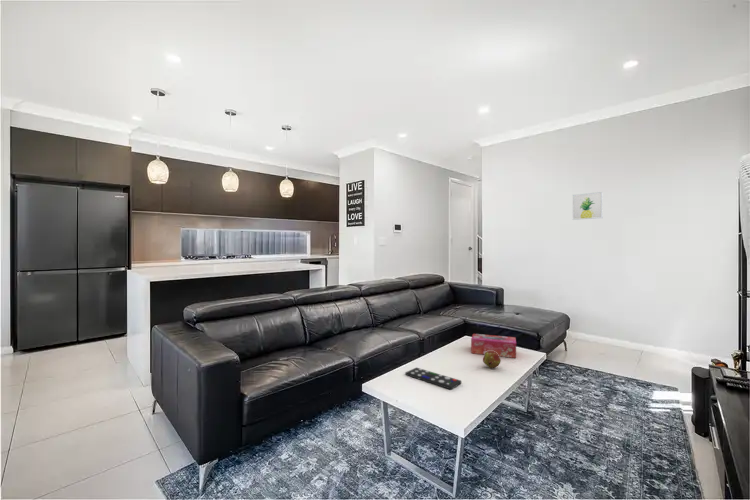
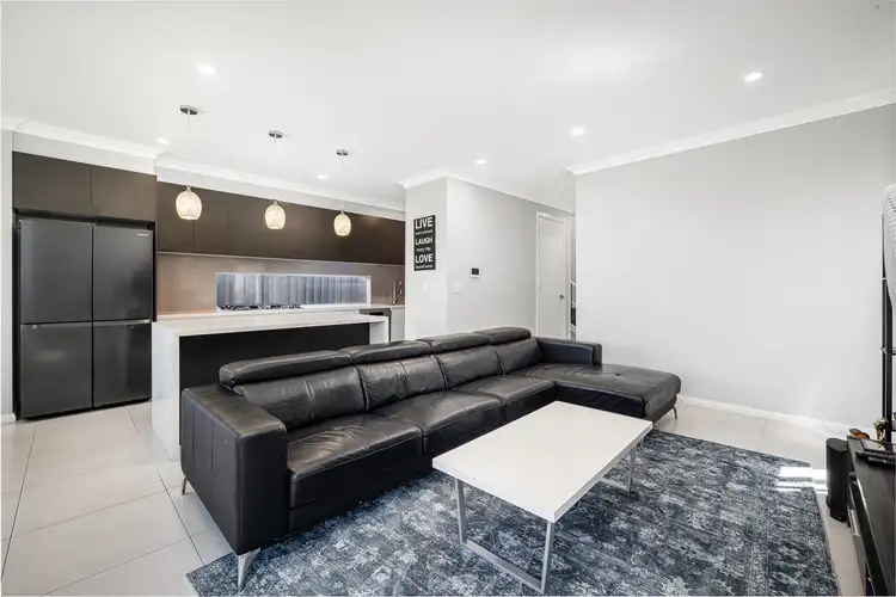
- fruit (491, 360)
- wall art (587, 206)
- tissue box (493, 345)
- remote control (432, 377)
